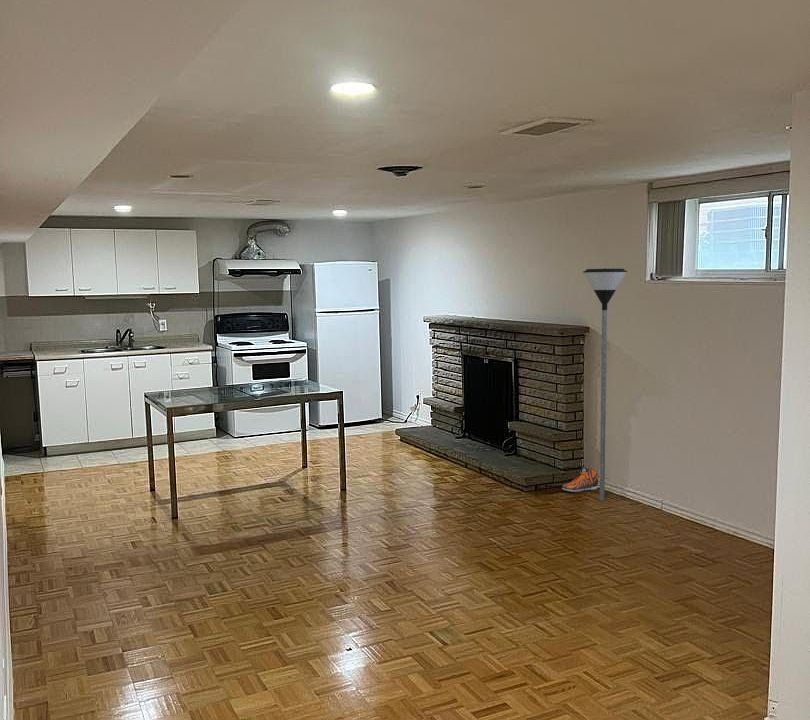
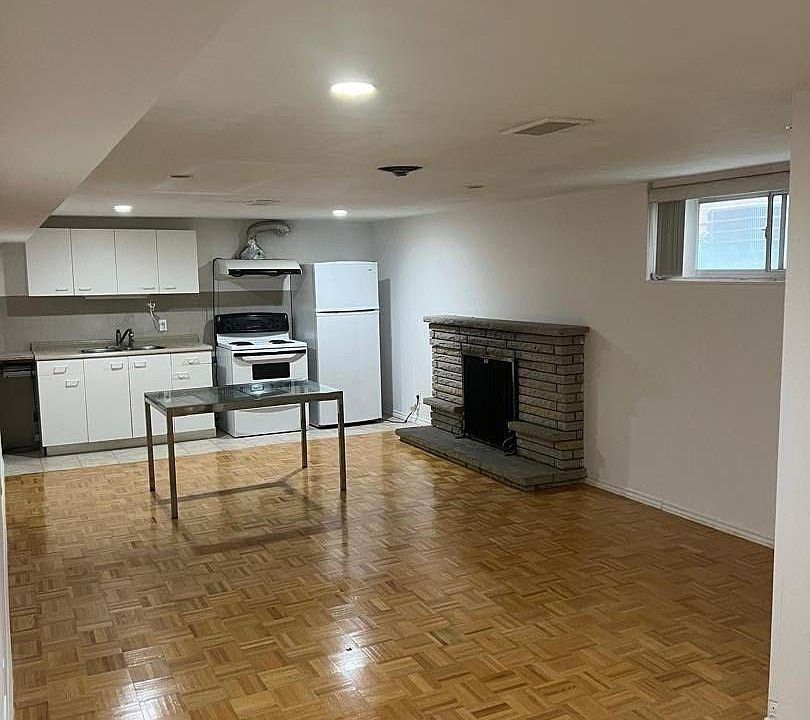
- sneaker (579, 478)
- floor lamp (603, 385)
